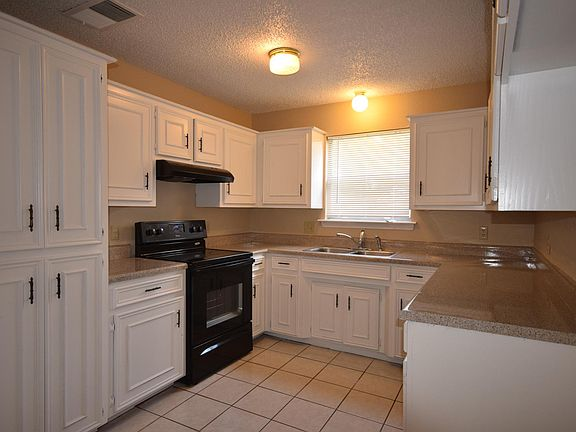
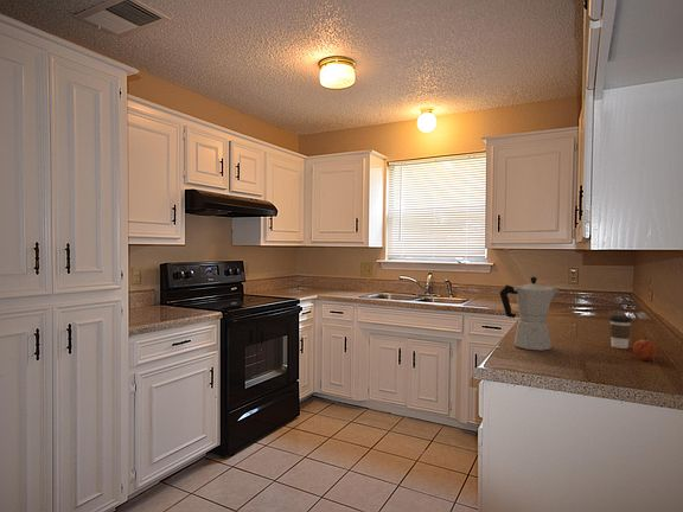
+ fruit (644, 347)
+ moka pot (529, 312)
+ coffee cup (619, 332)
